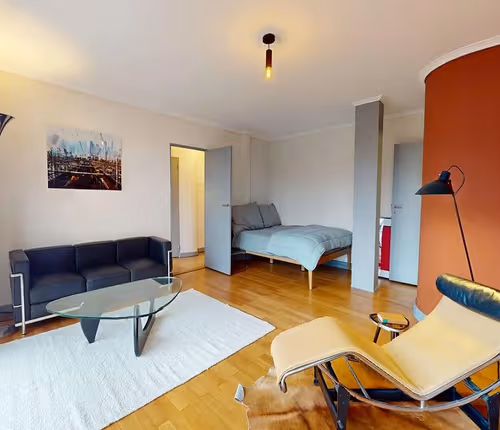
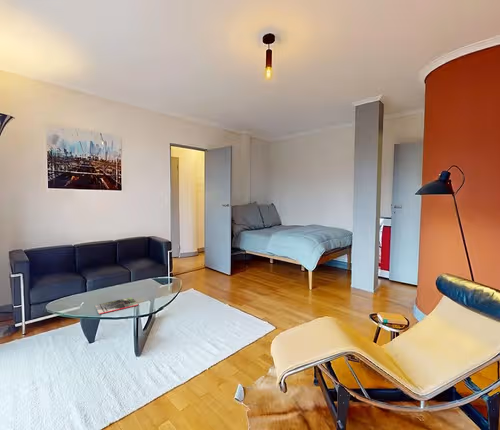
+ magazine (116, 305)
